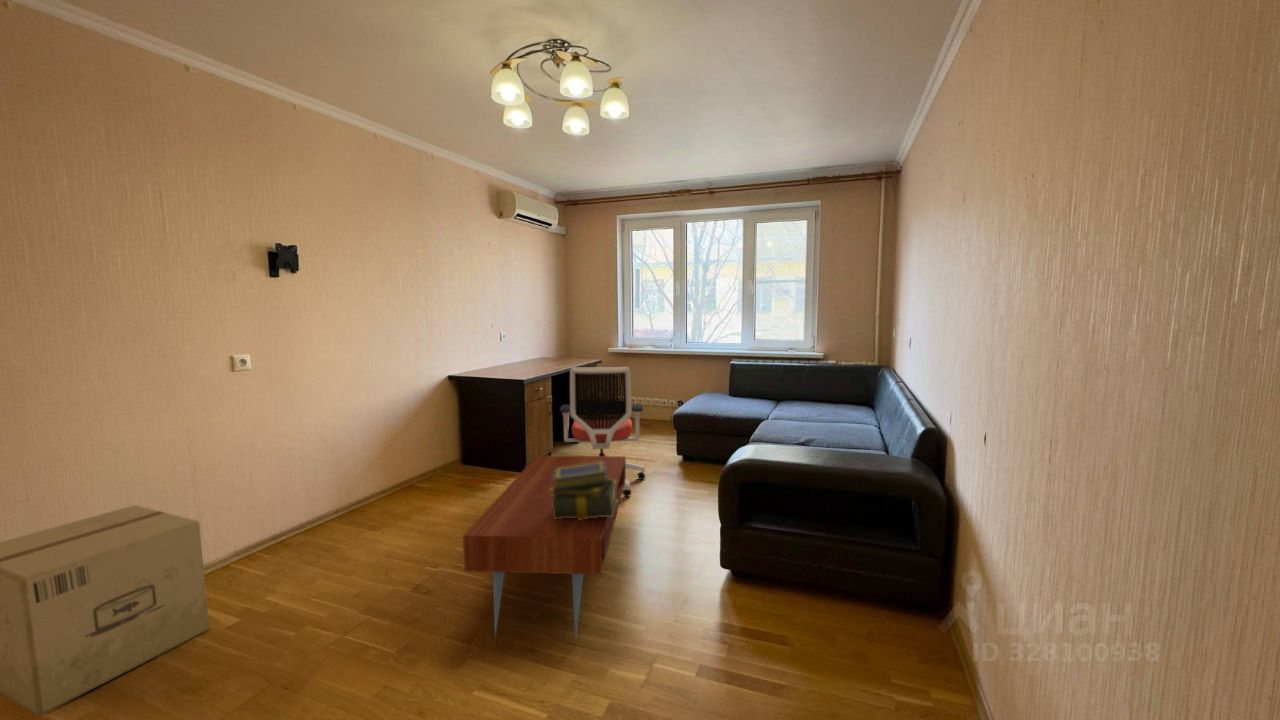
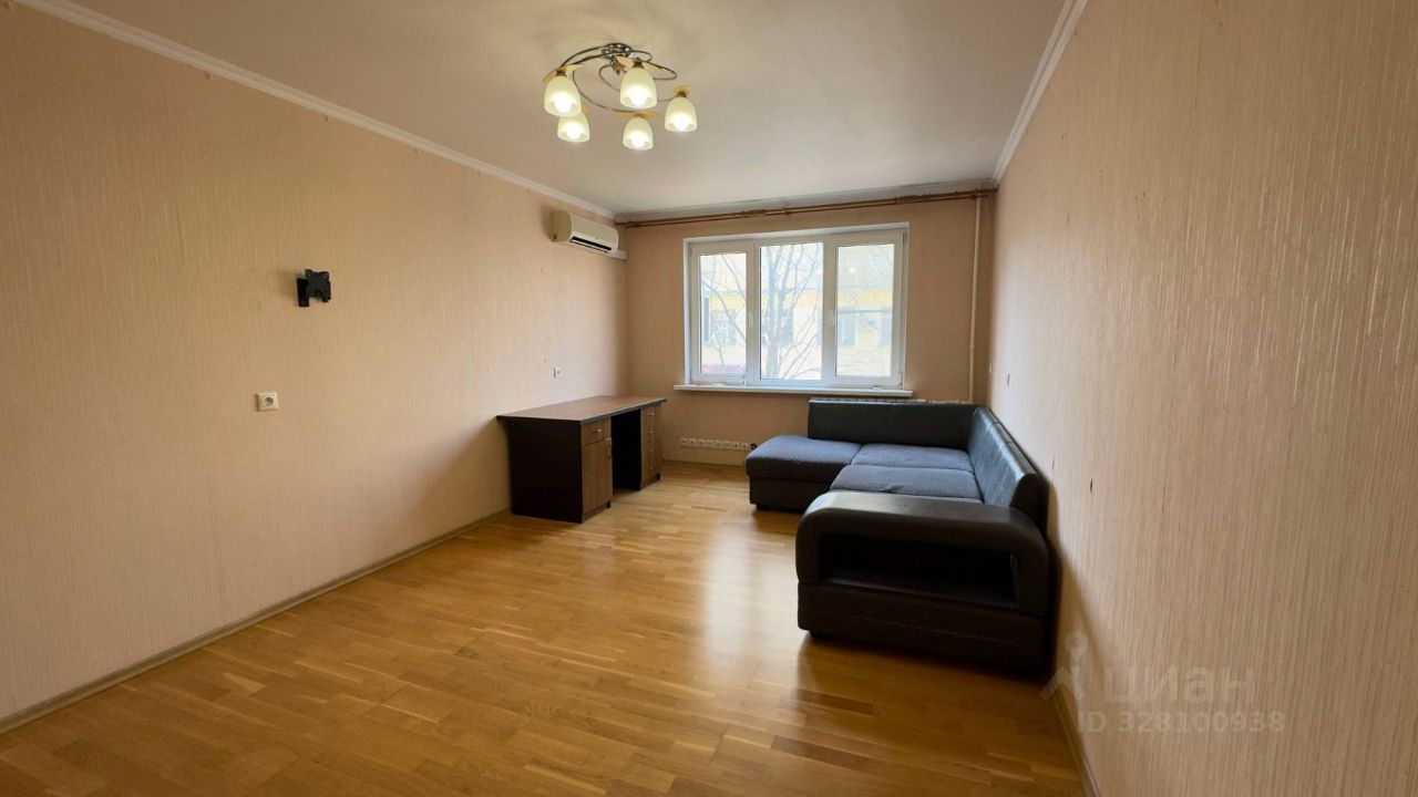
- stack of books (582, 489)
- coffee table (562, 528)
- cardboard box (94, 594)
- office chair (601, 423)
